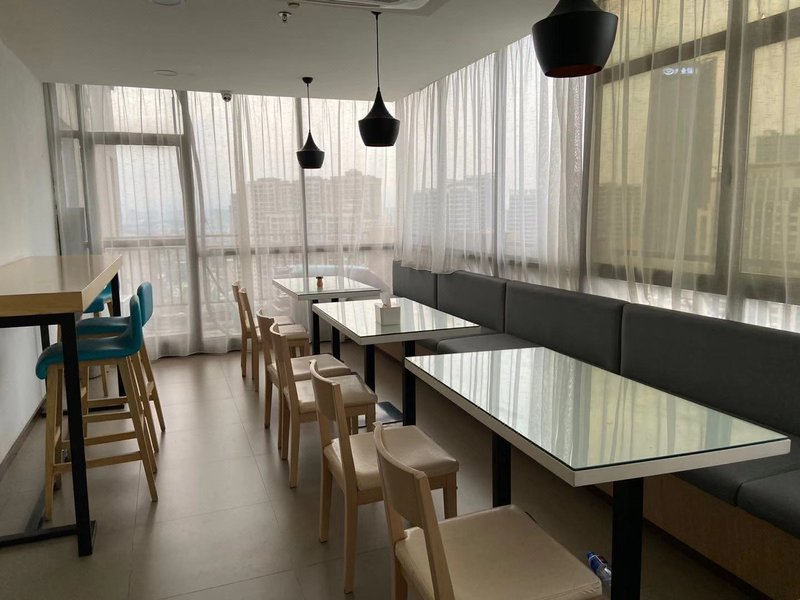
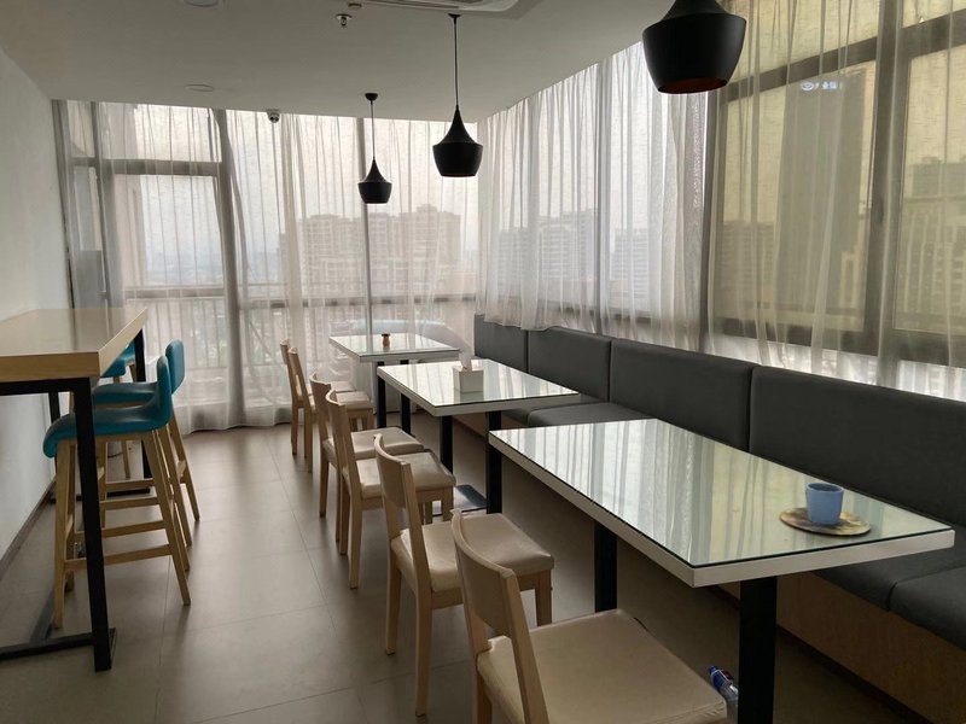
+ cup (825, 503)
